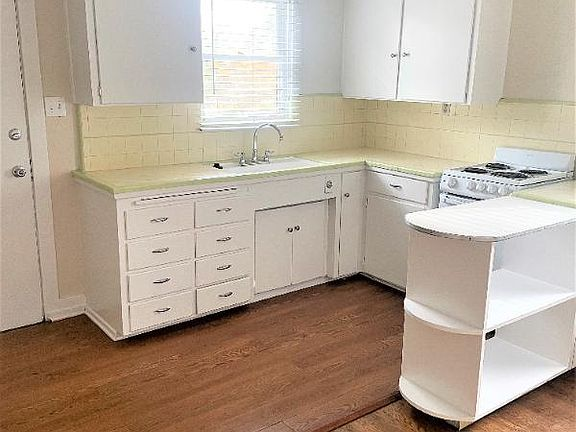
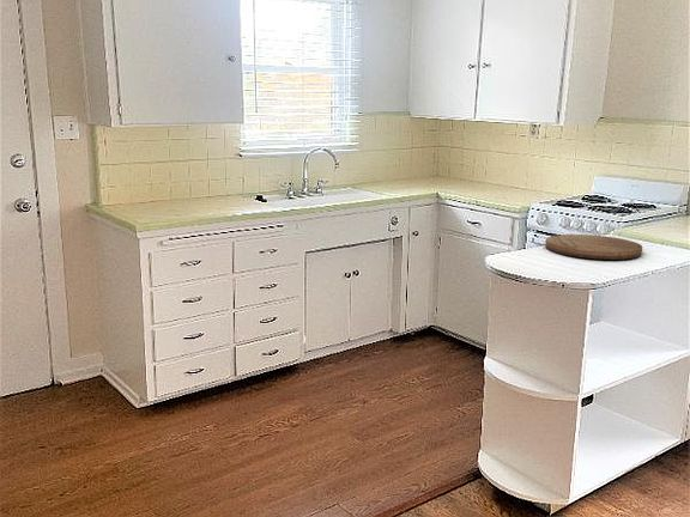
+ cutting board (592, 245)
